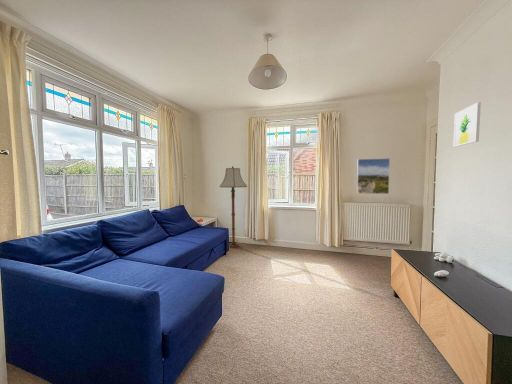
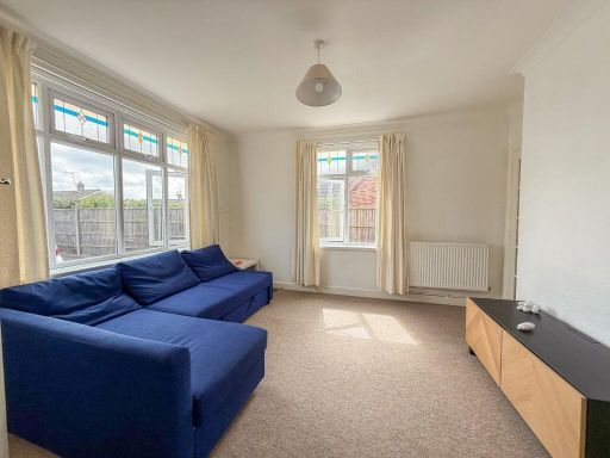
- wall art (465, 126)
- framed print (372, 176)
- floor lamp (233, 206)
